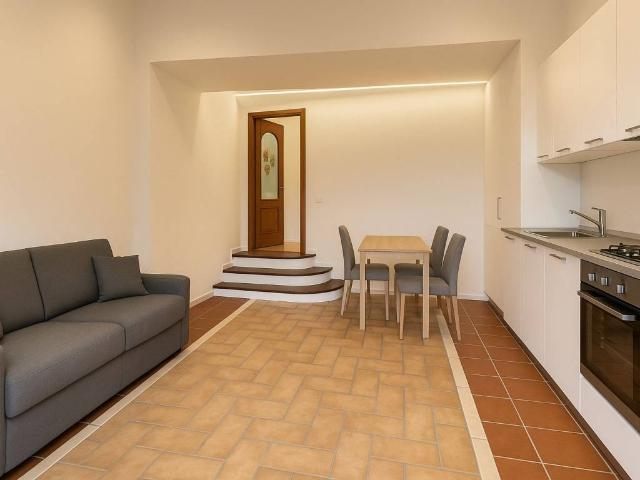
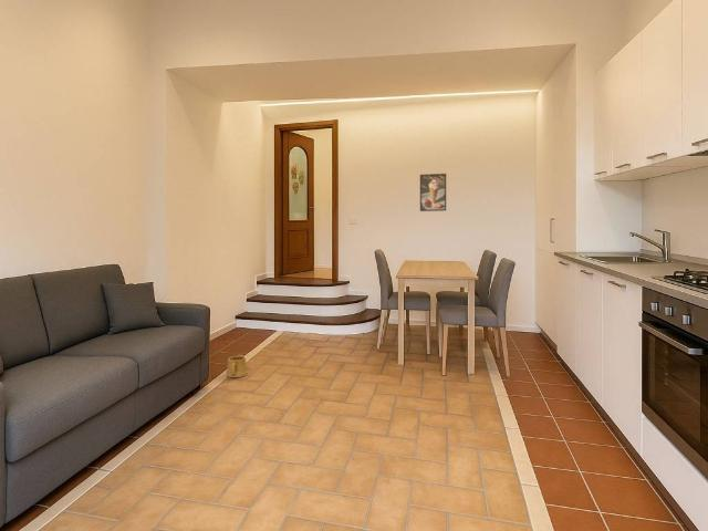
+ watering can (237, 365)
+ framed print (433, 192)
